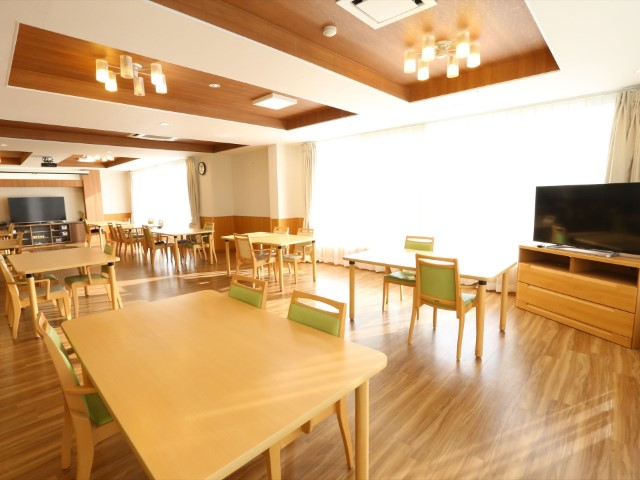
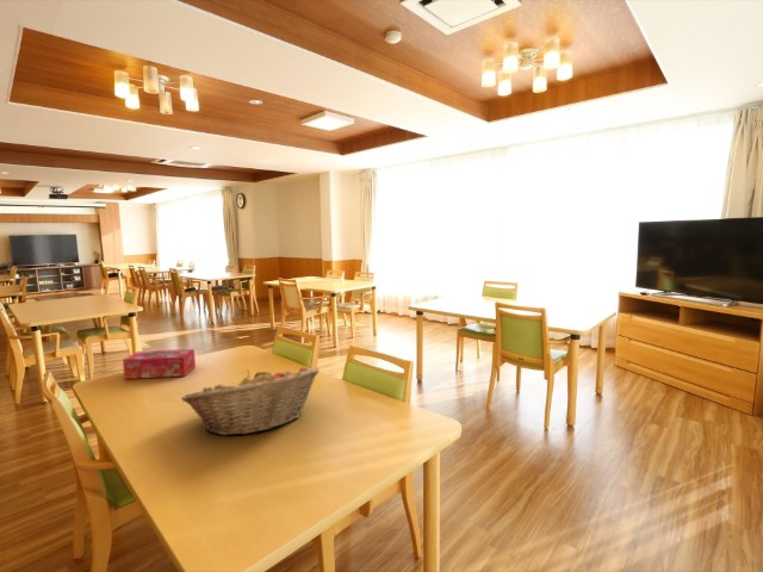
+ tissue box (160, 362)
+ fruit basket (255, 393)
